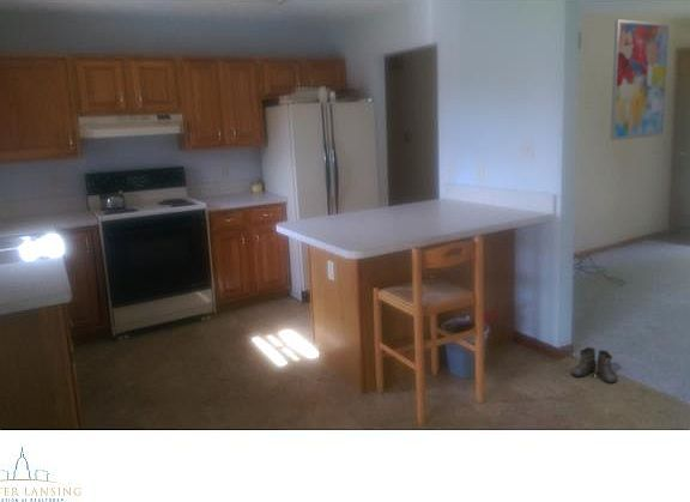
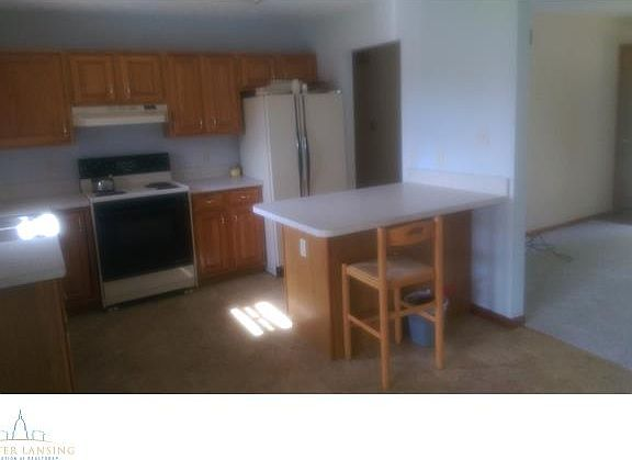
- boots (593, 363)
- wall art (640, 80)
